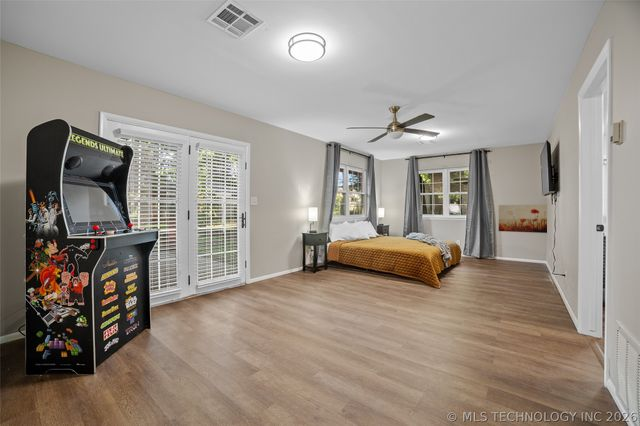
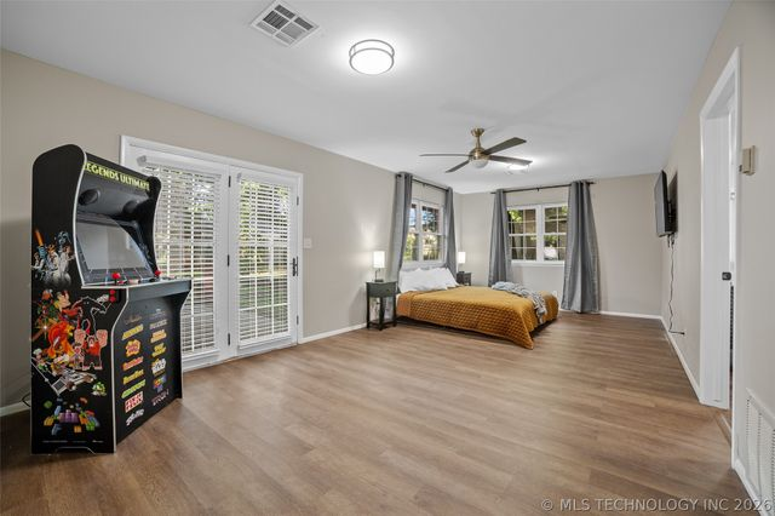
- wall art (523, 218)
